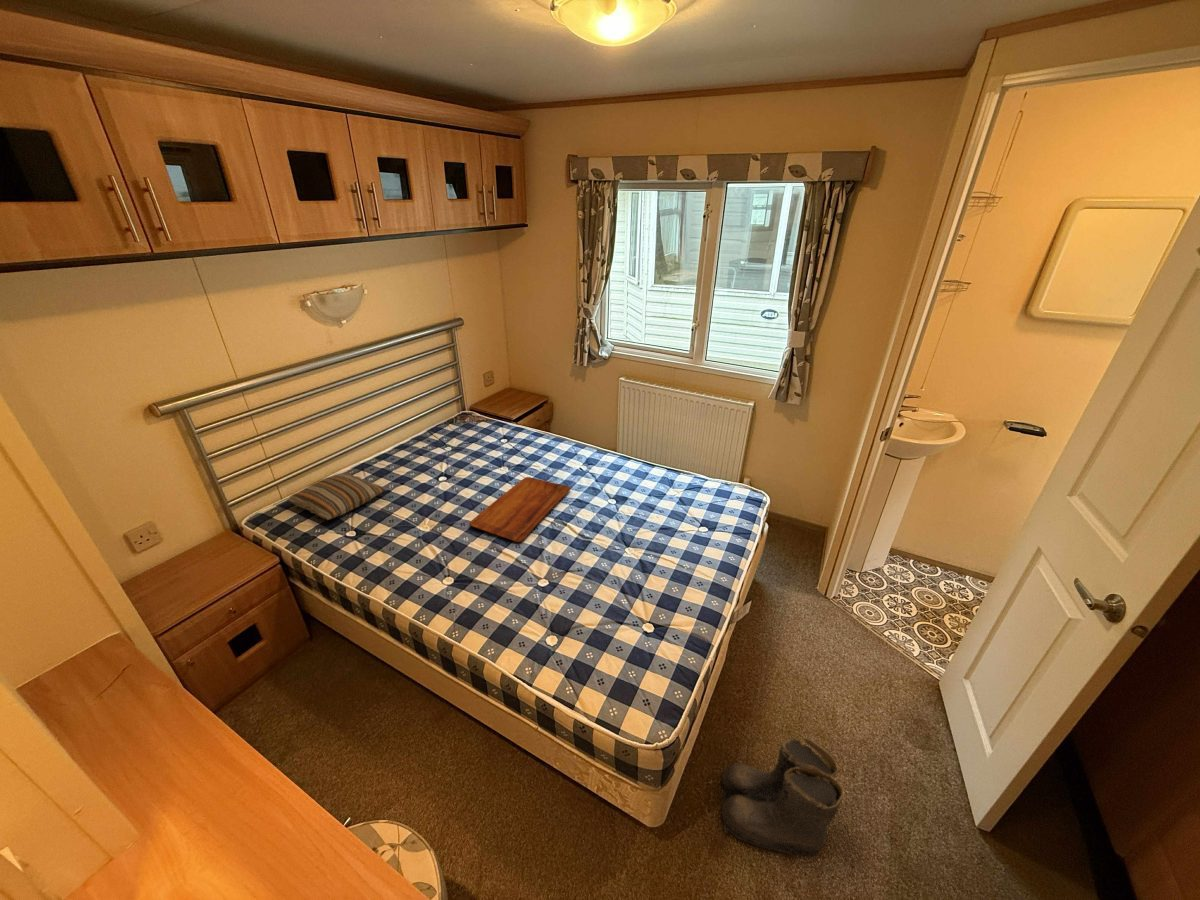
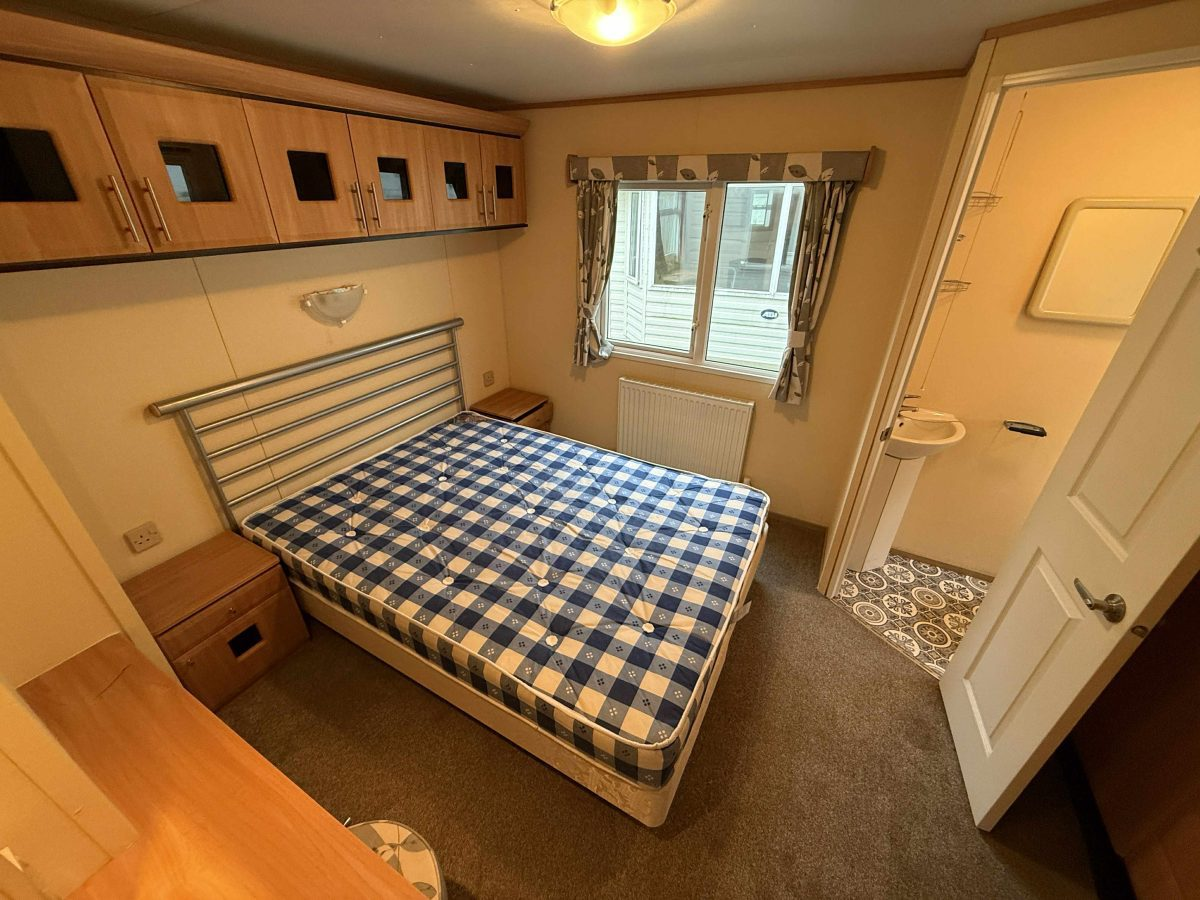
- boots (776, 787)
- tray (523, 506)
- pillow (337, 494)
